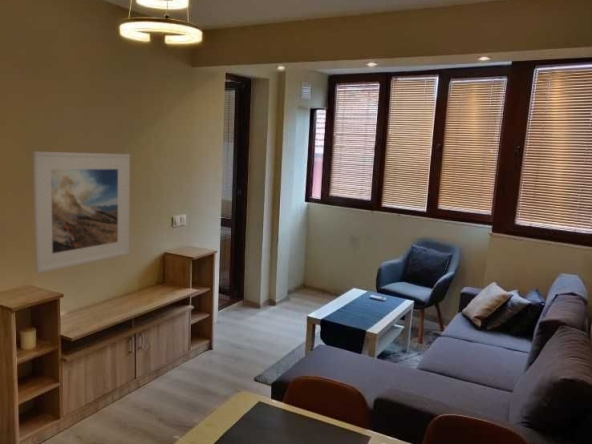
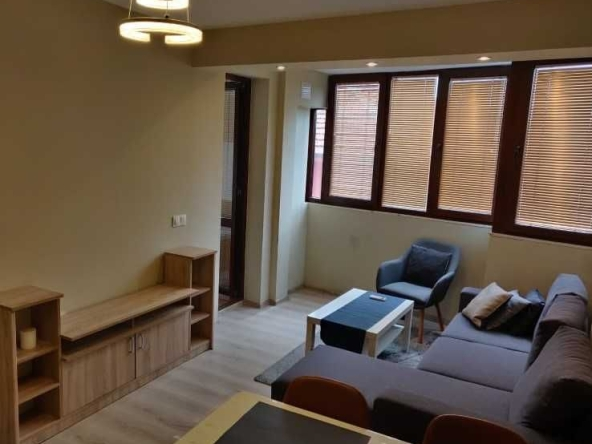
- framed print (86, 208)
